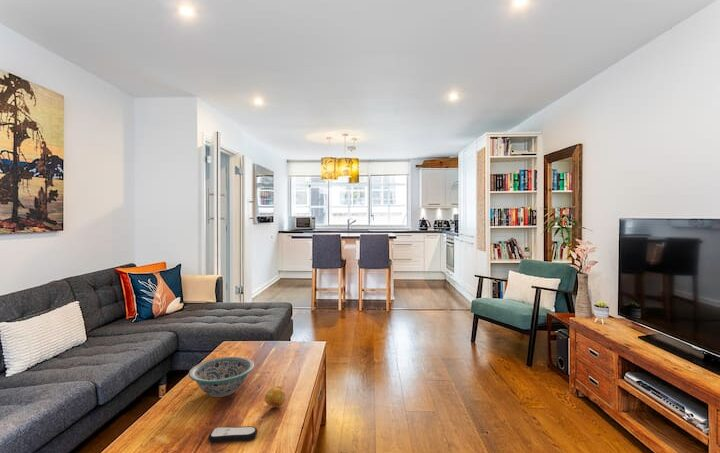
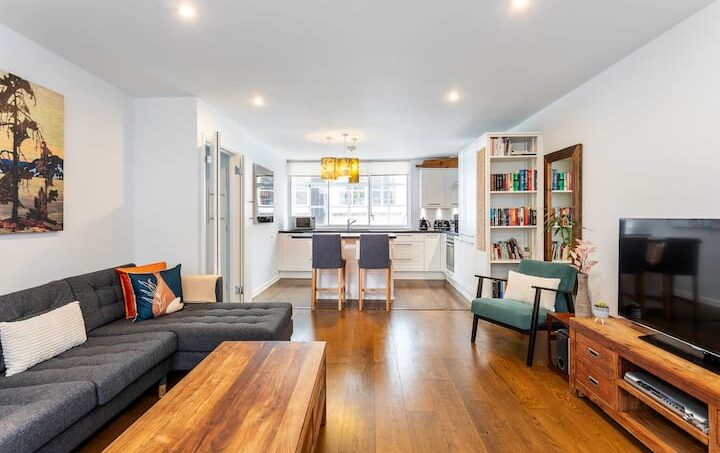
- remote control (233, 433)
- fruit (275, 397)
- decorative bowl (222, 379)
